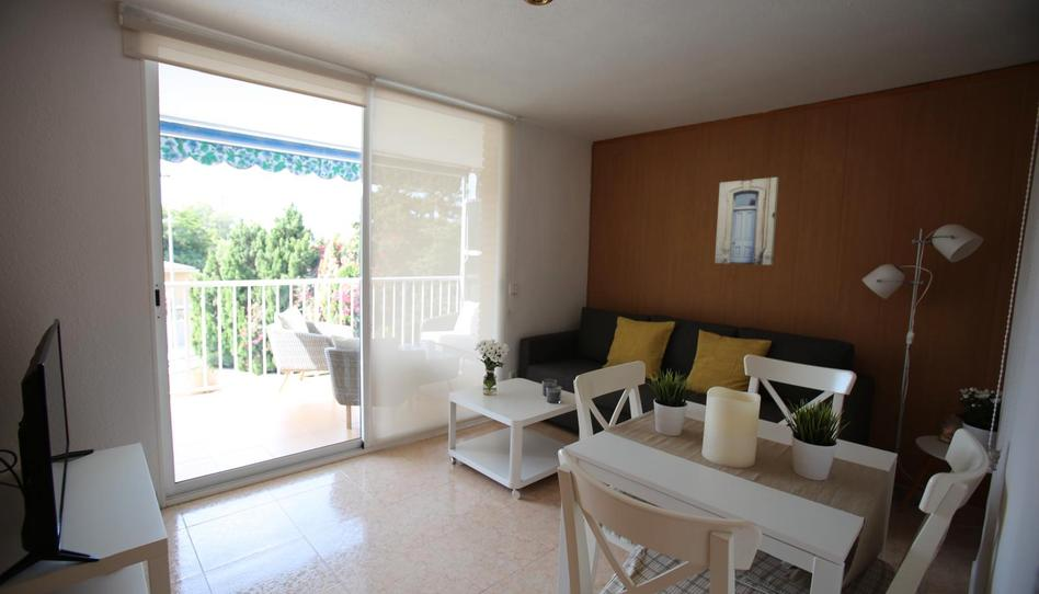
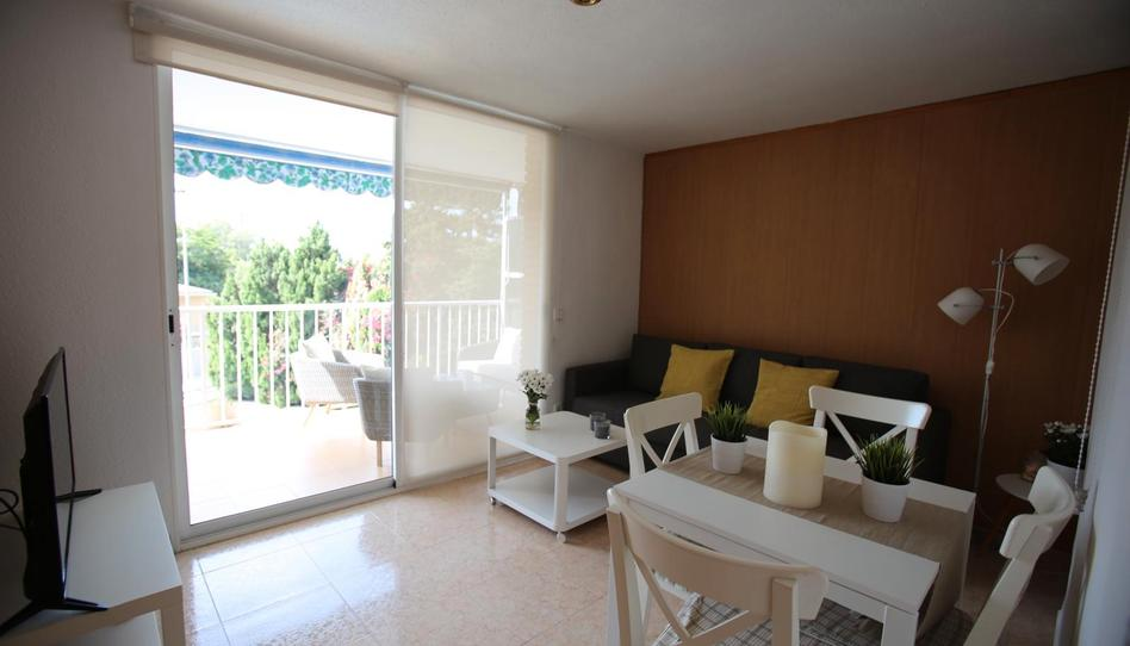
- wall art (745, 221)
